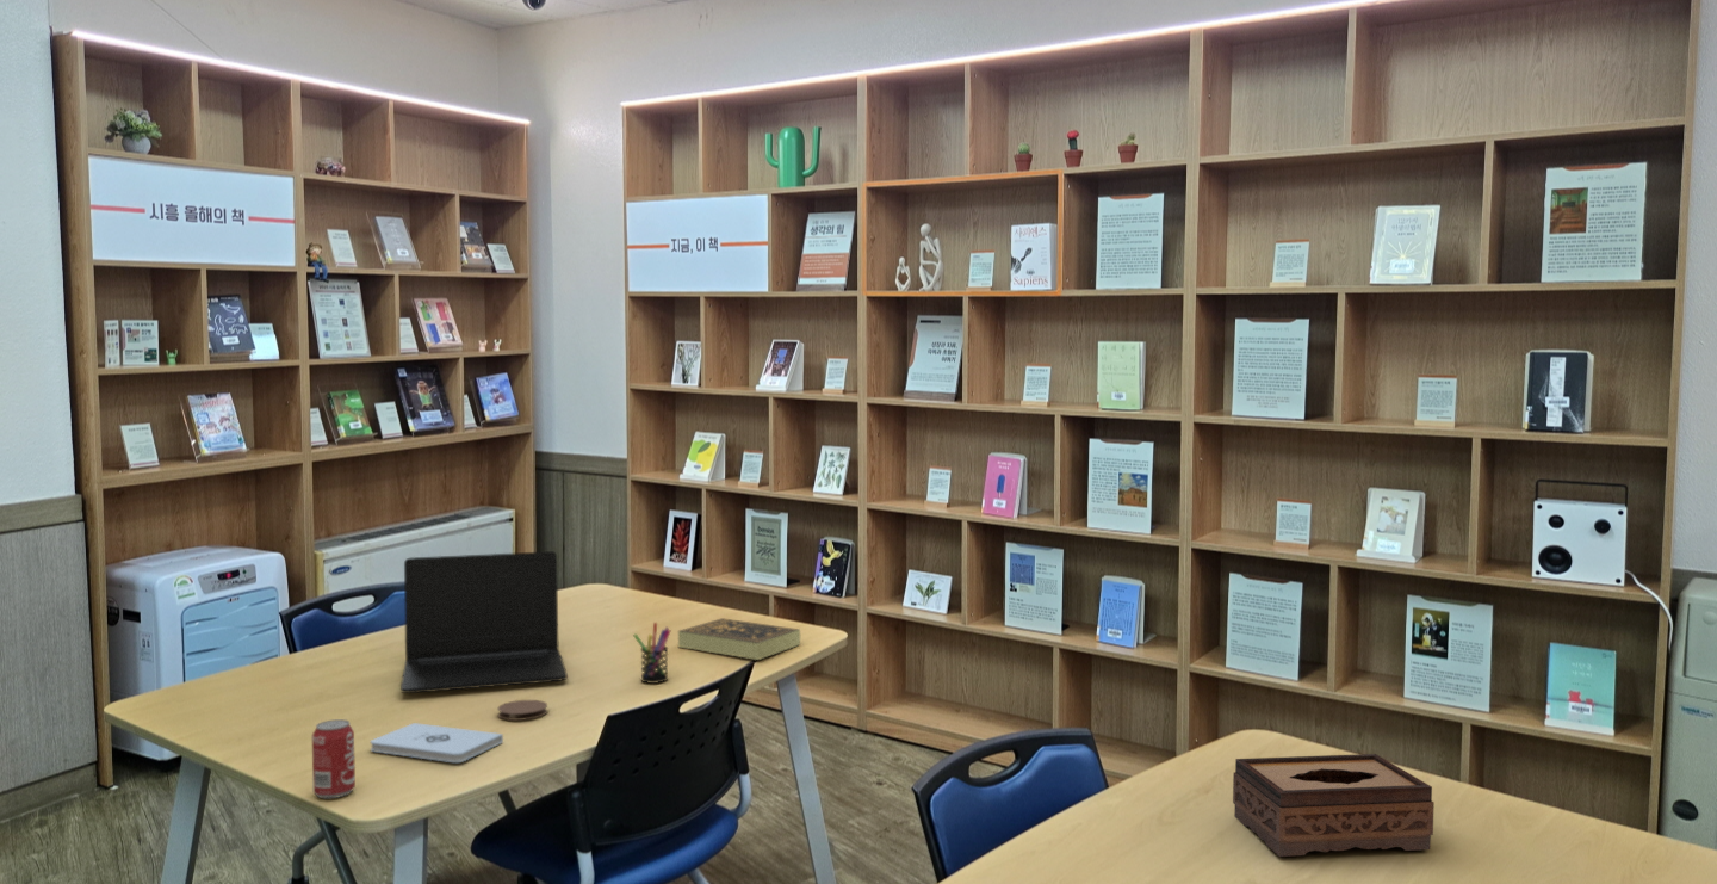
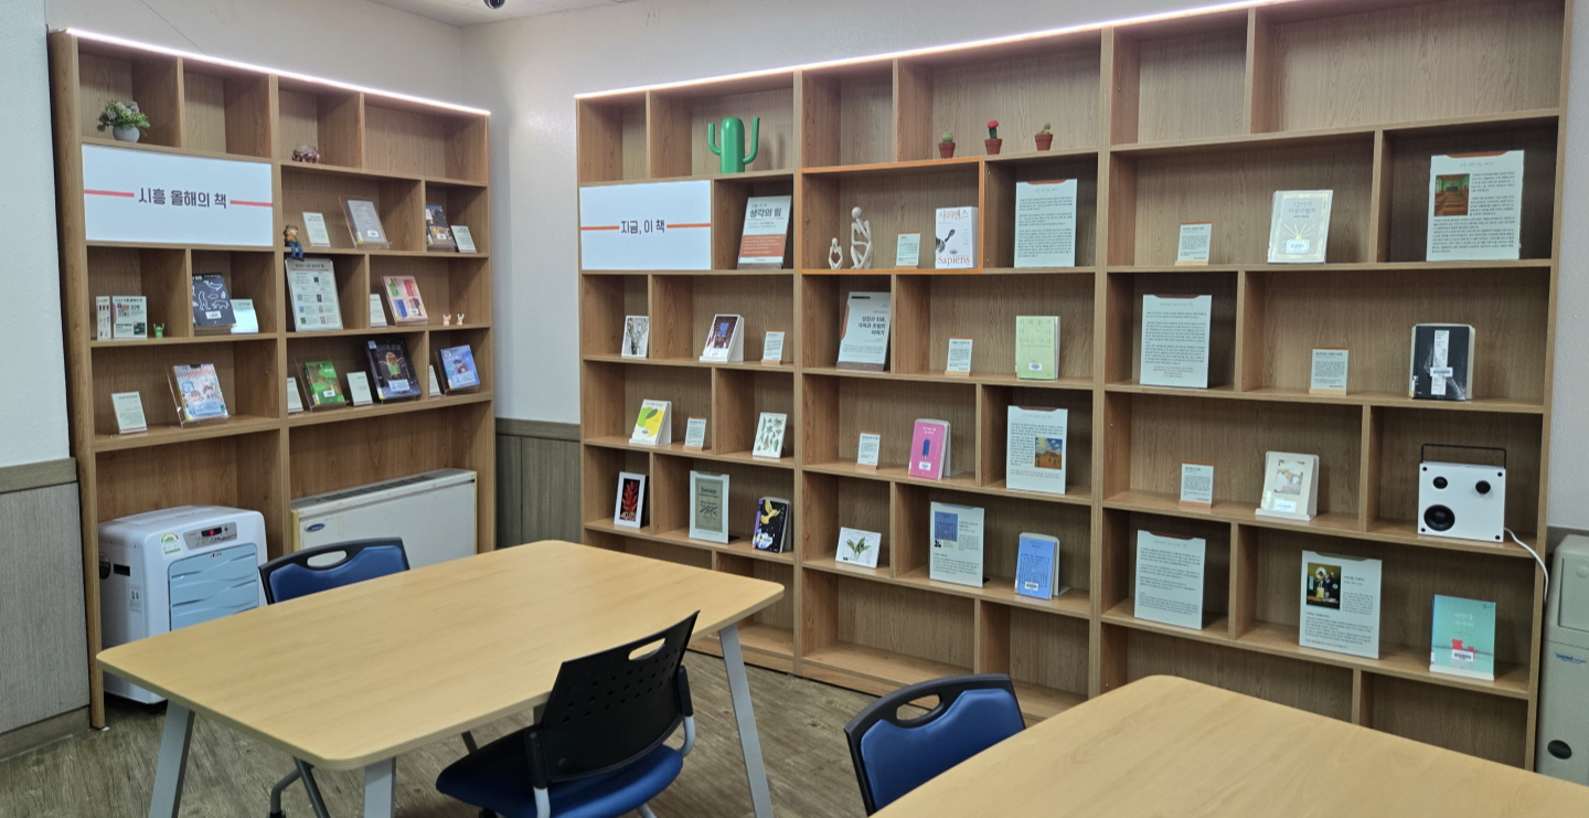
- beverage can (333, 758)
- laptop (483, 618)
- notepad (435, 742)
- pen holder (651, 651)
- book (739, 637)
- tissue box (1329, 802)
- coaster (522, 710)
